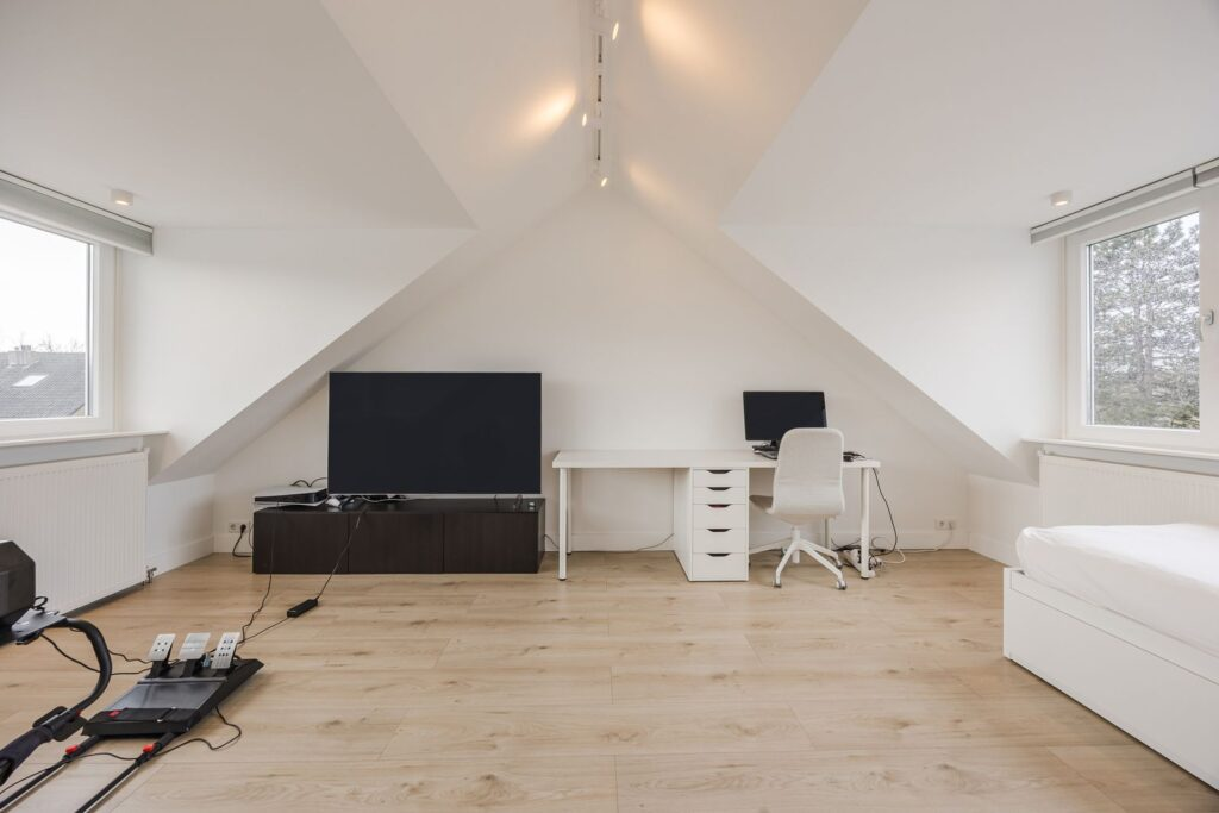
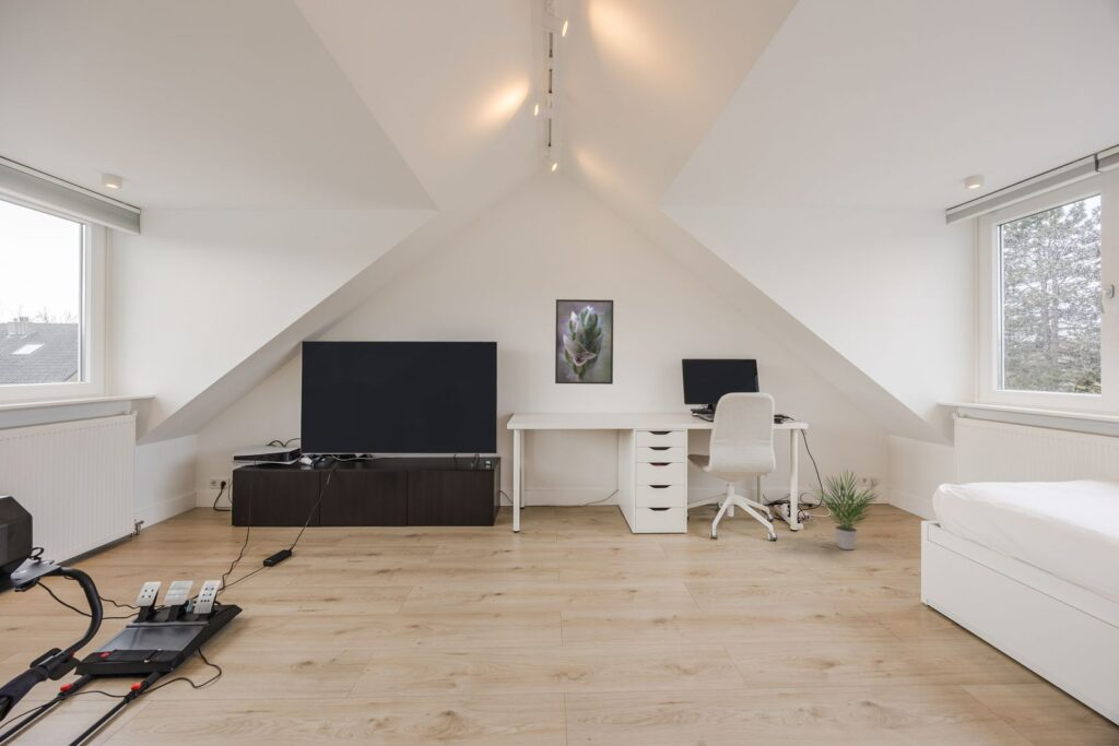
+ potted plant (846, 510)
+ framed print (584, 341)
